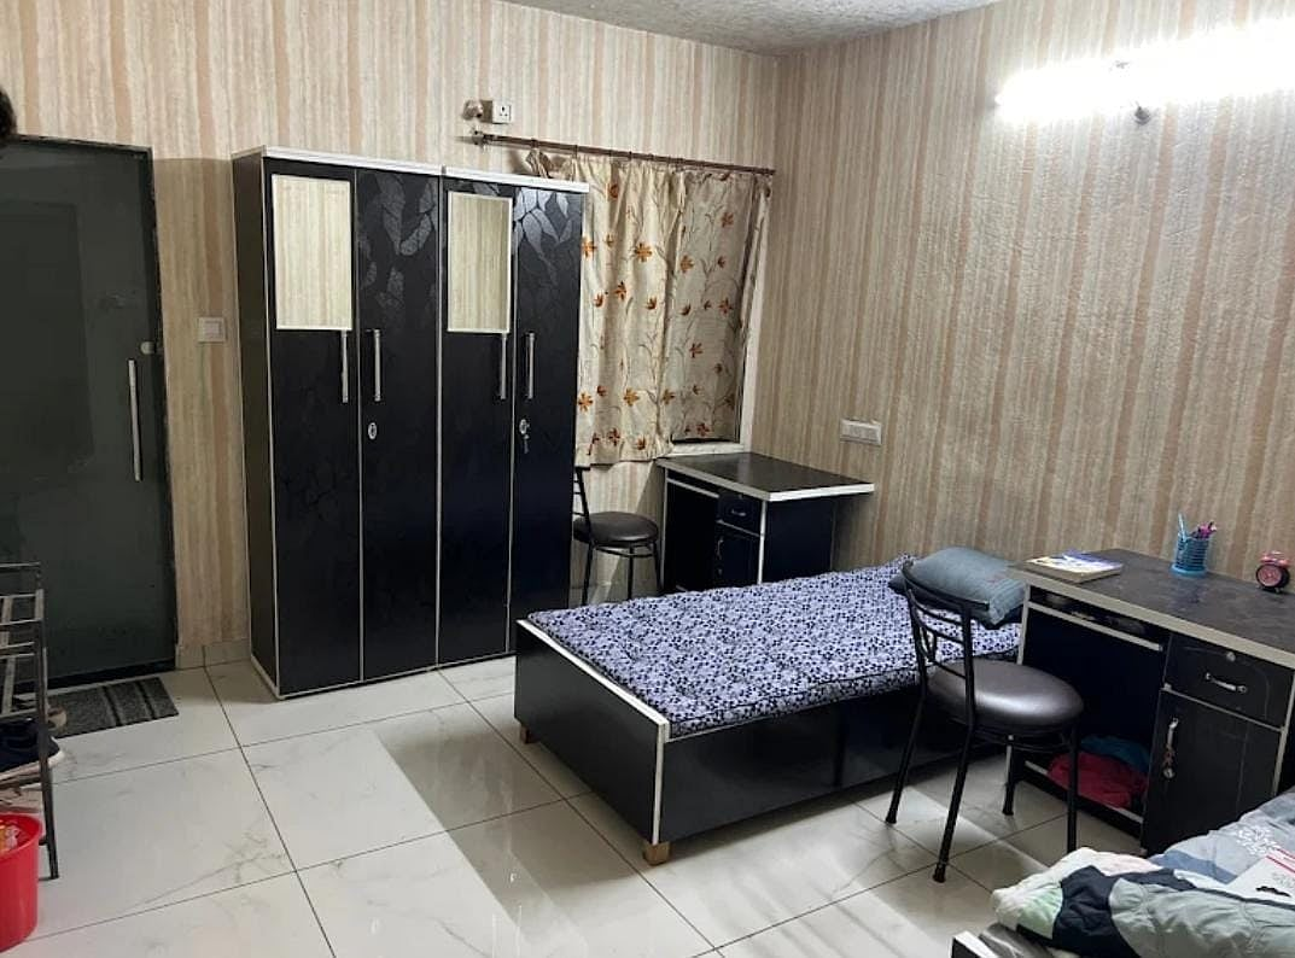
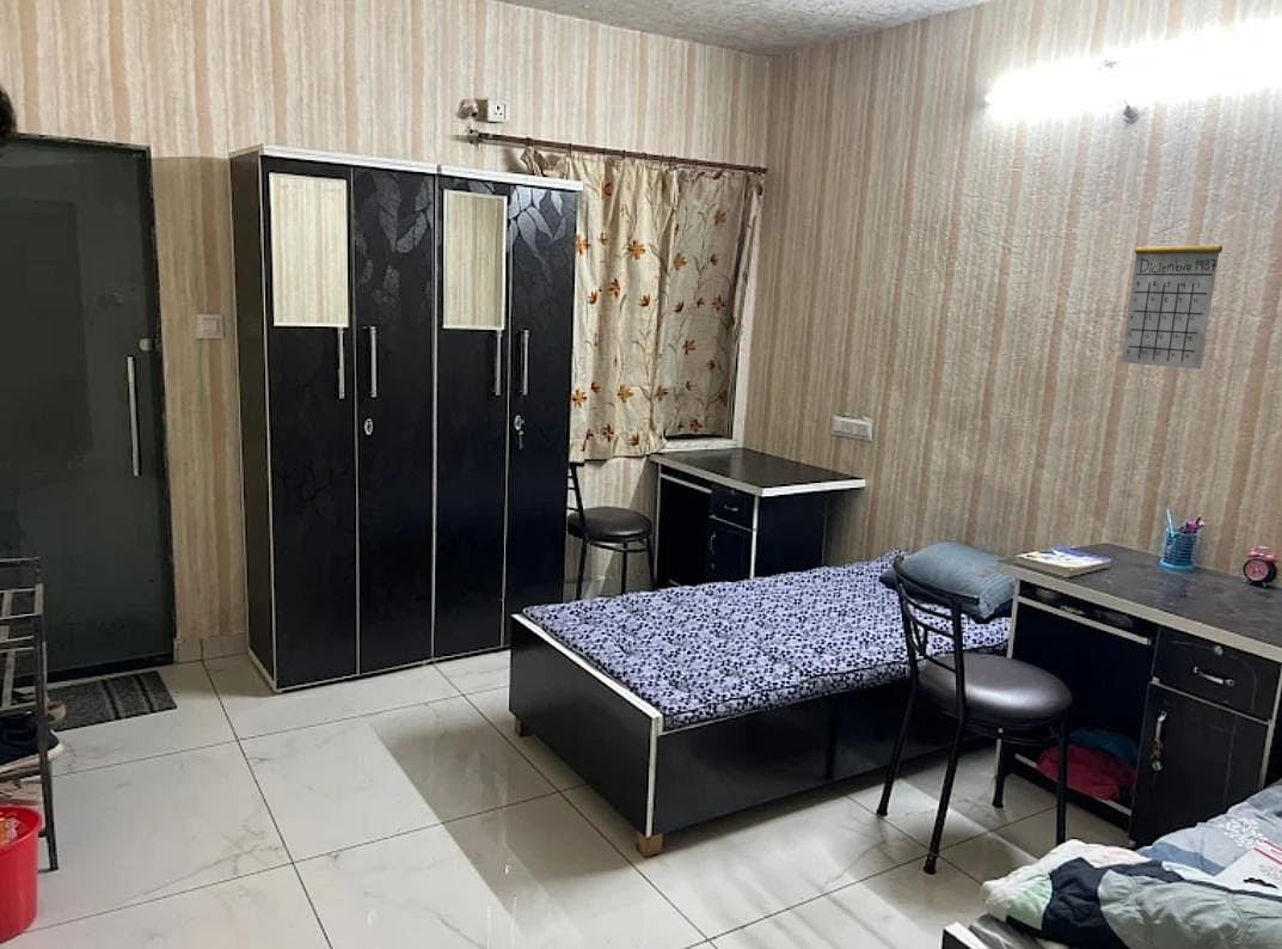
+ calendar (1170, 292)
